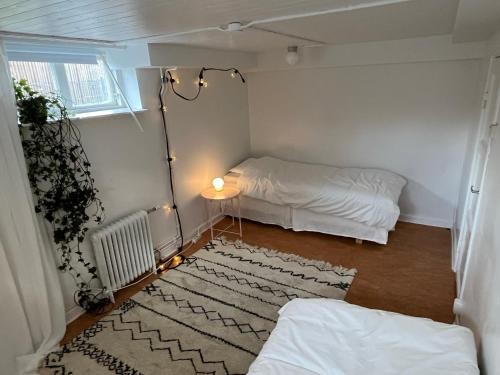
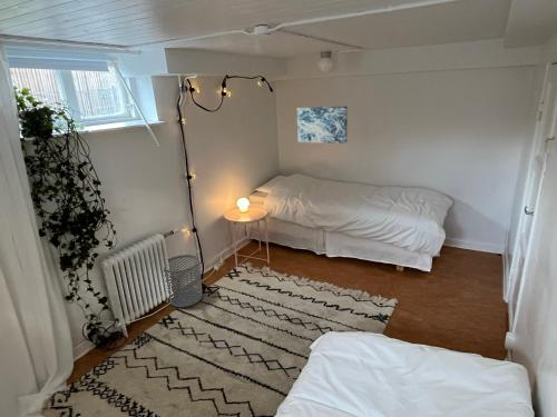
+ waste bin (184, 280)
+ wall art (321, 125)
